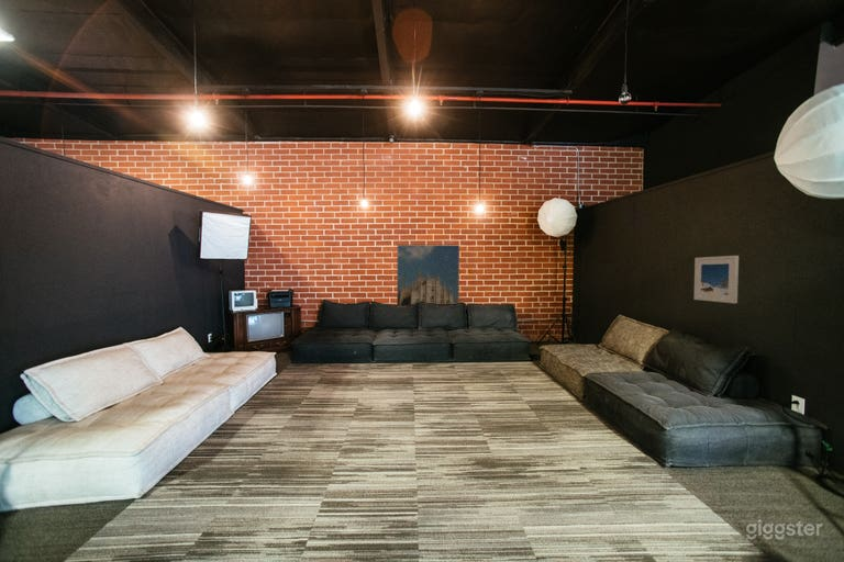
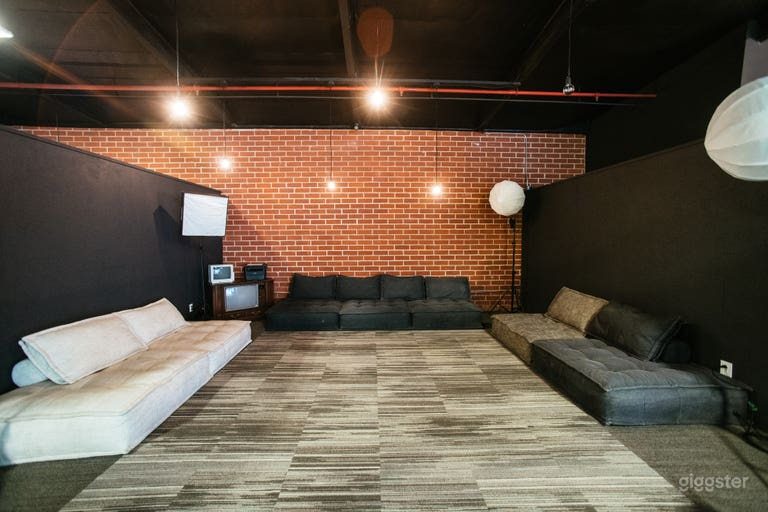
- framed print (714, 279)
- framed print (427, 276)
